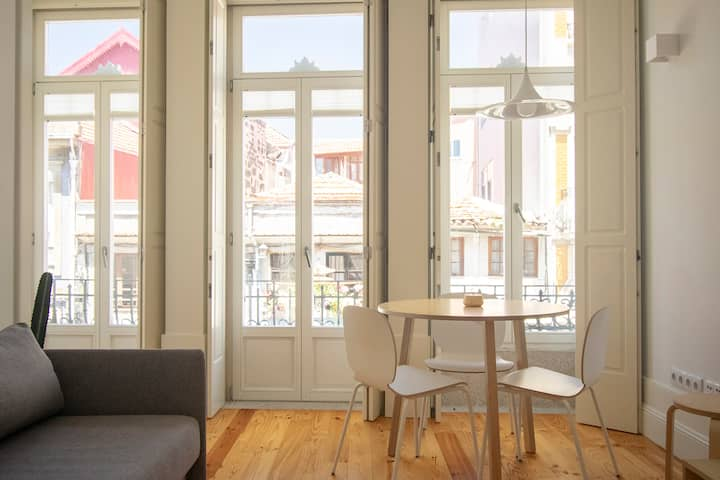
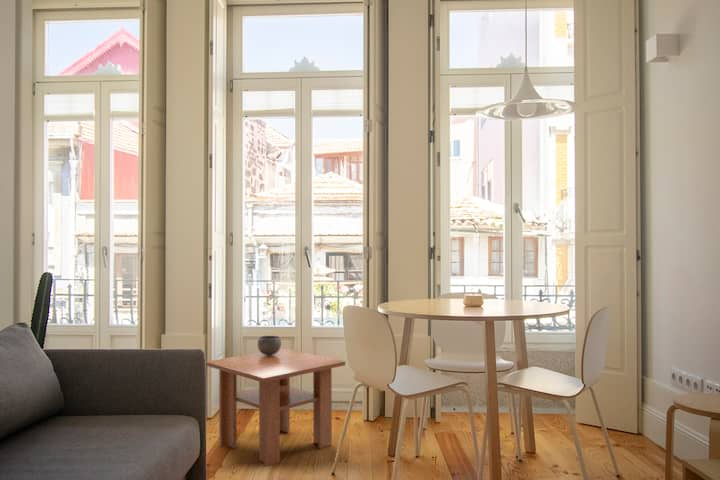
+ coffee table (275, 403)
+ ceramic bowl (269, 345)
